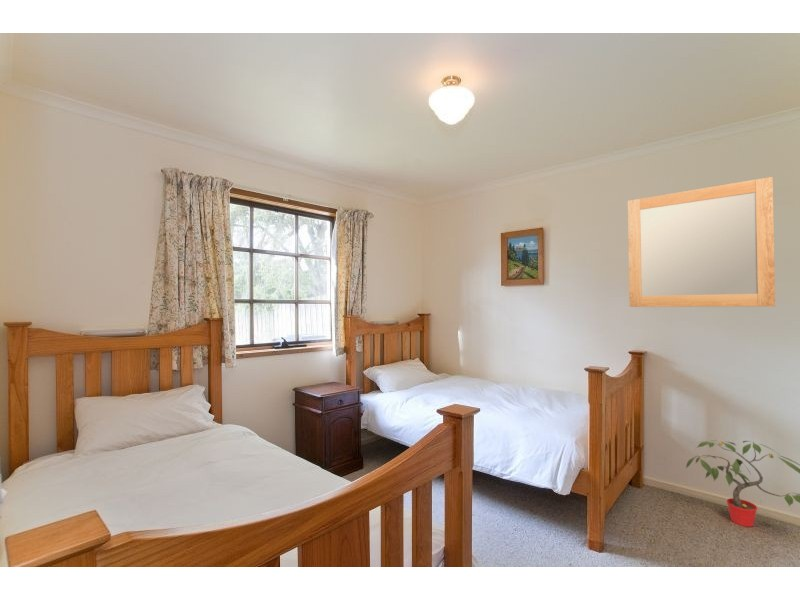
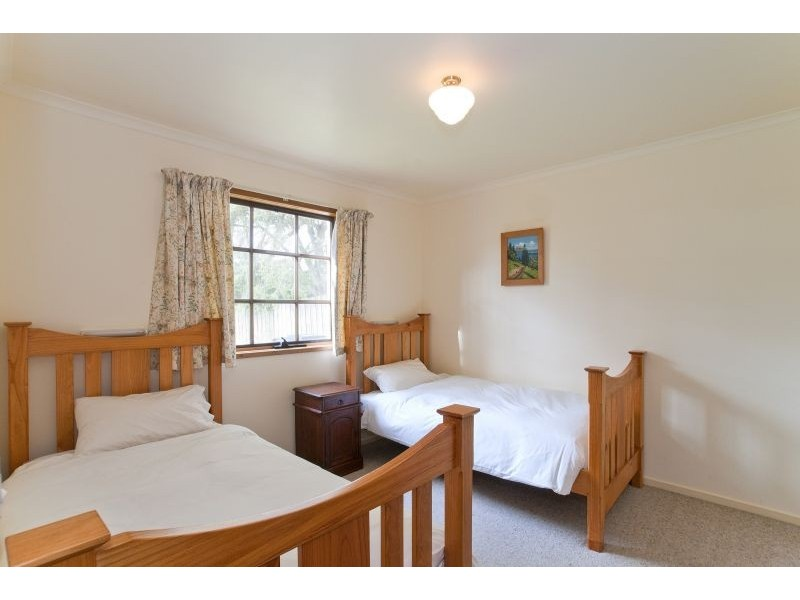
- potted plant (745, 483)
- home mirror (694, 248)
